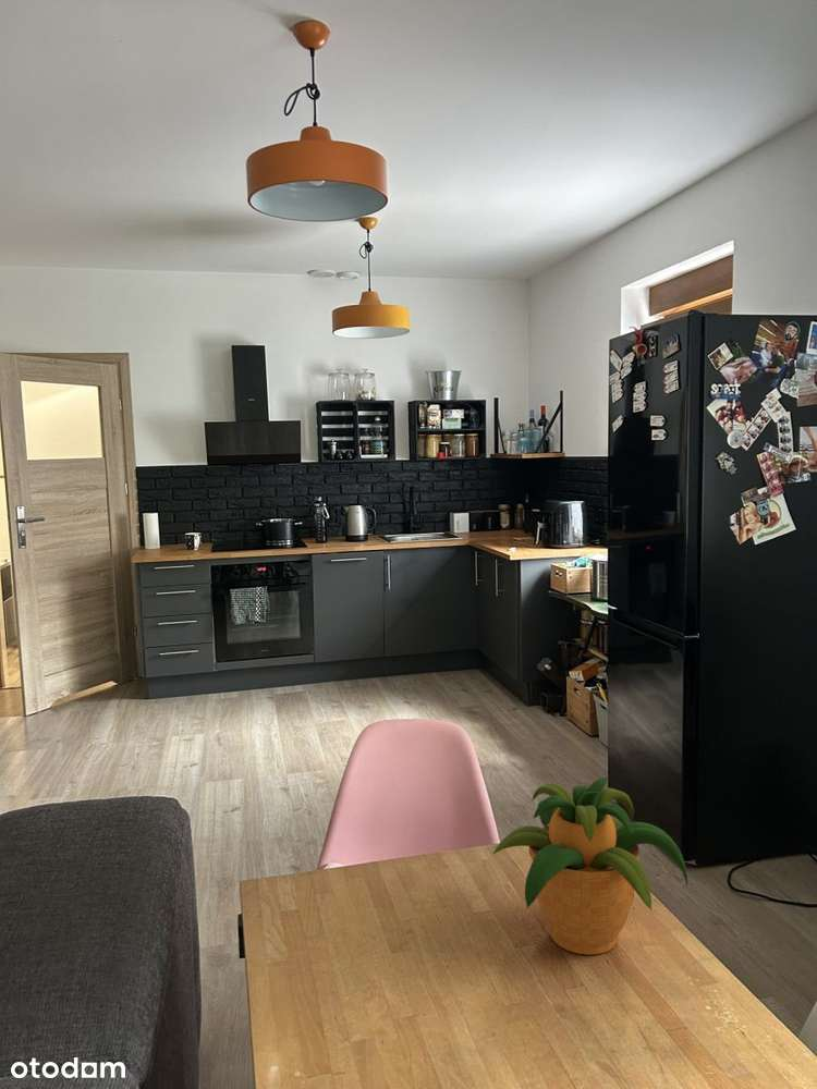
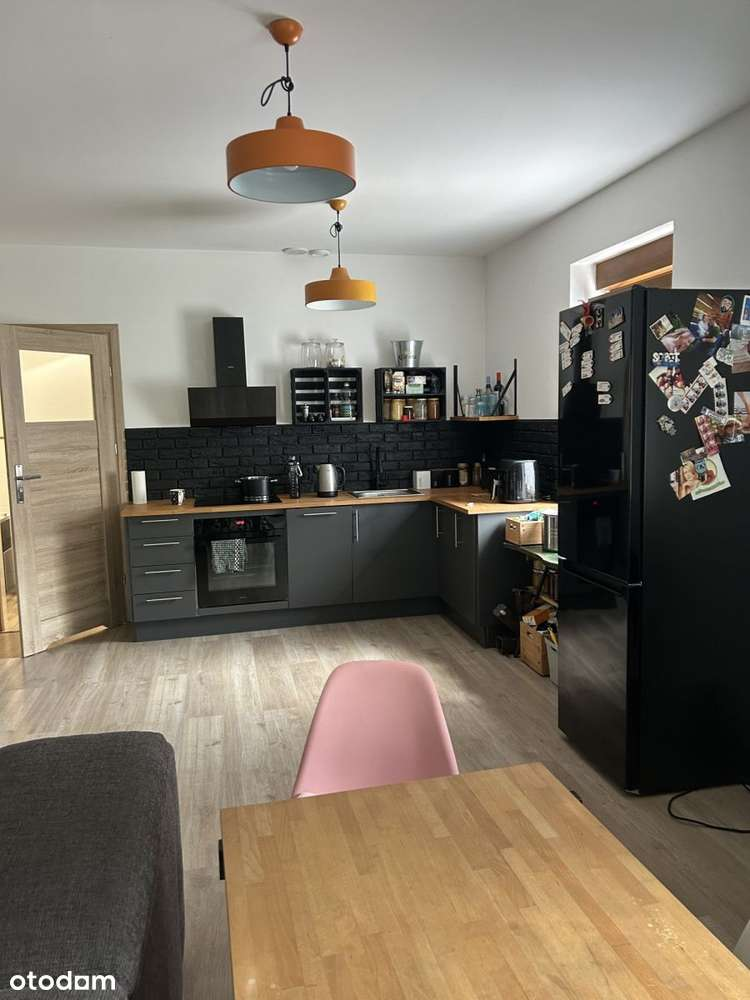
- potted plant (577, 861)
